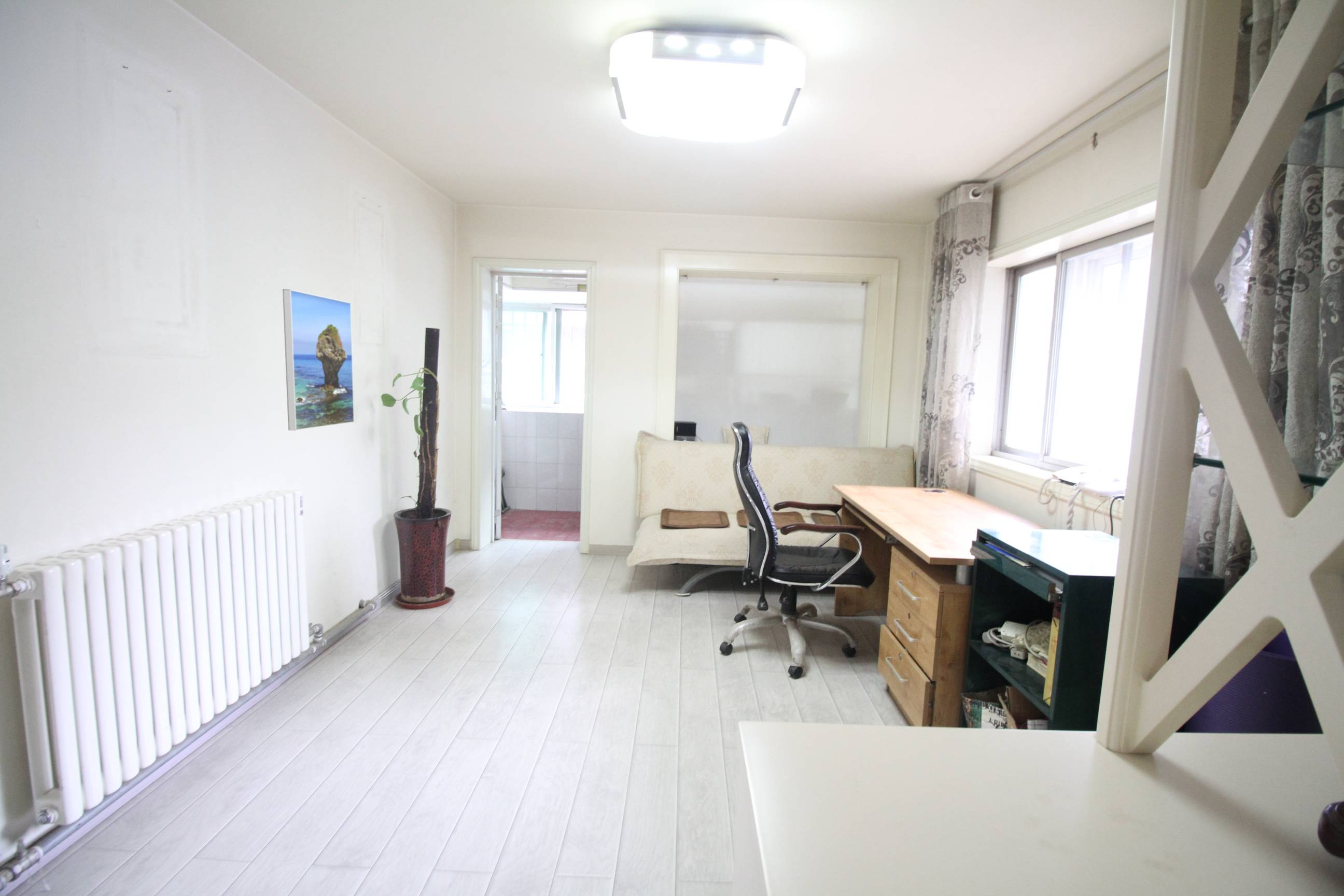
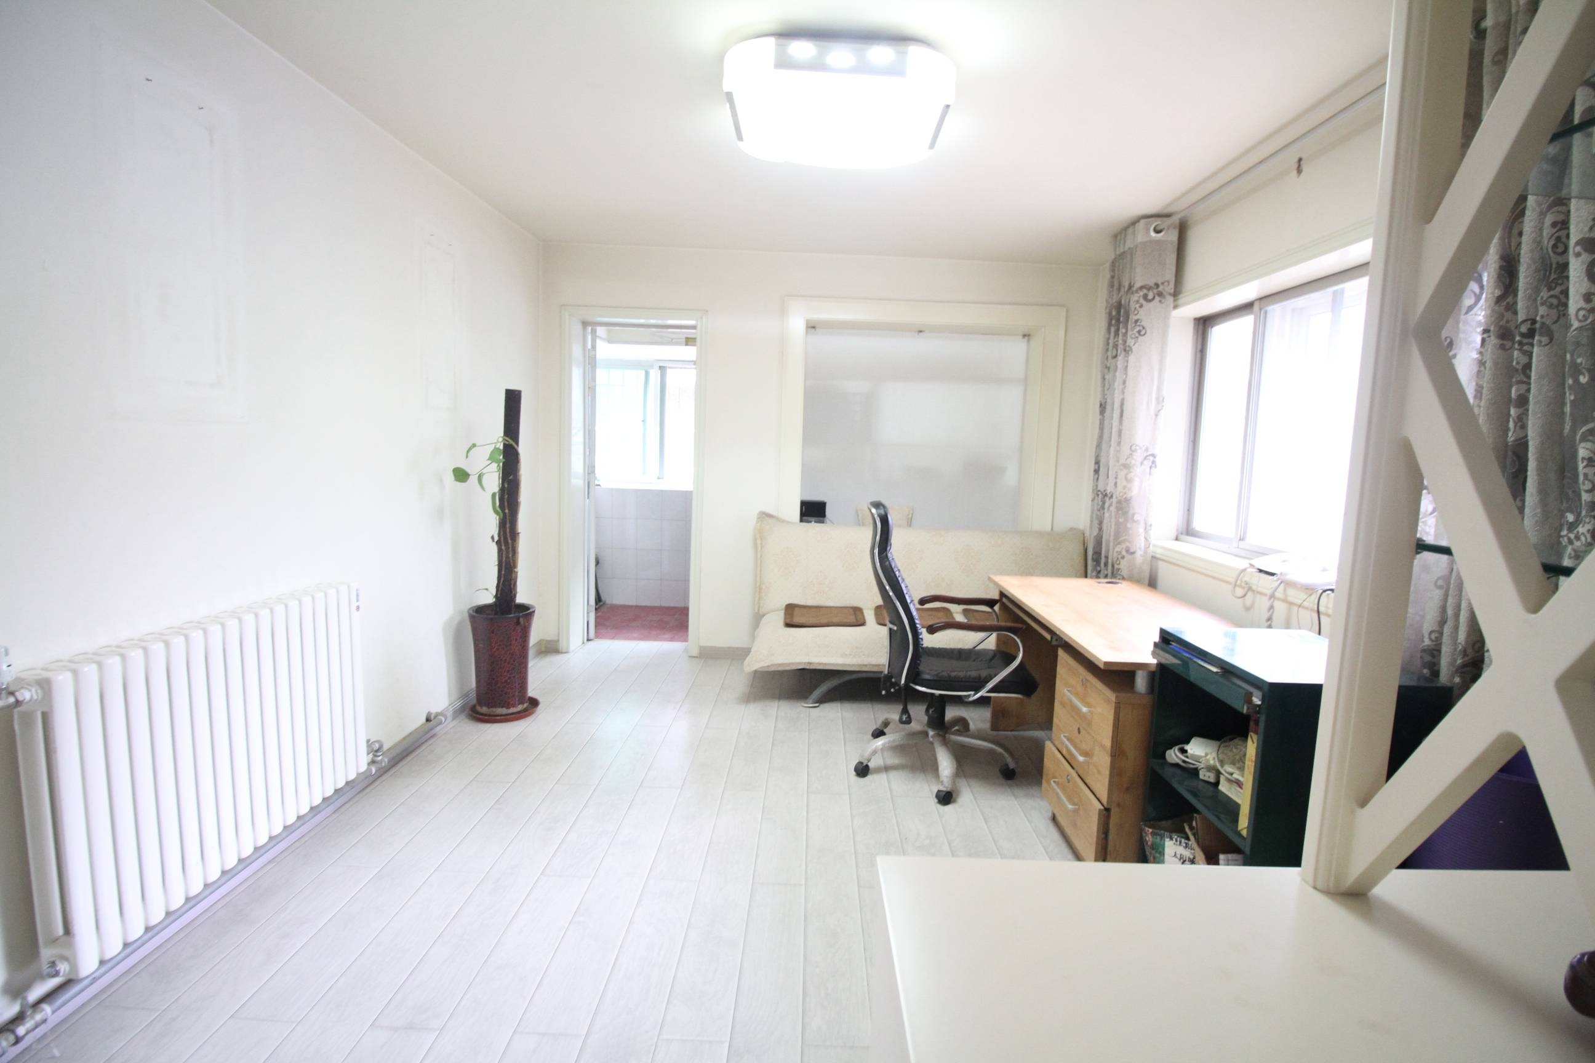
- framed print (321, 362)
